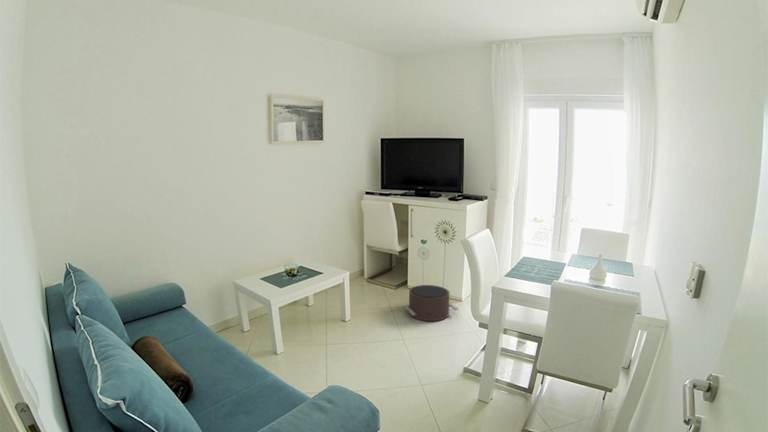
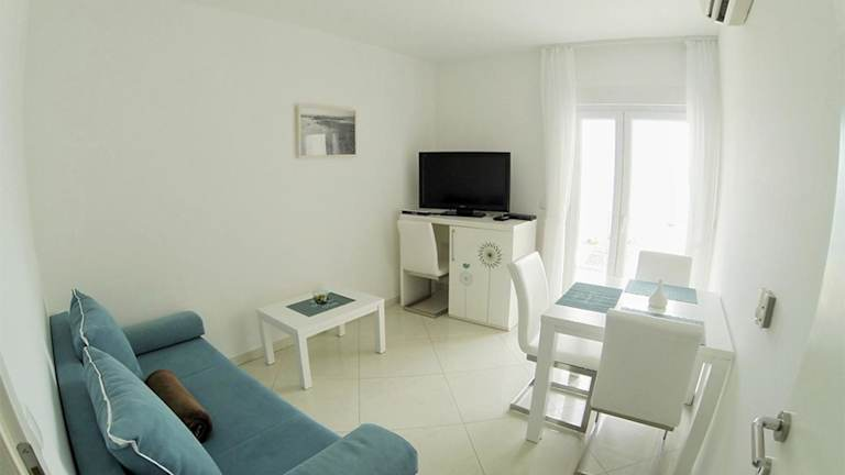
- pouf (429, 303)
